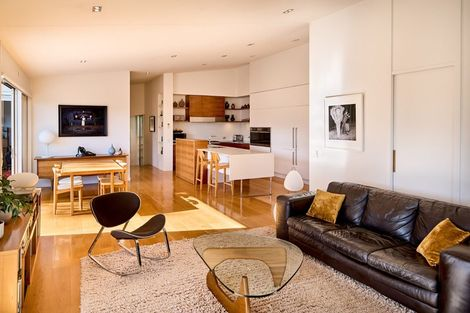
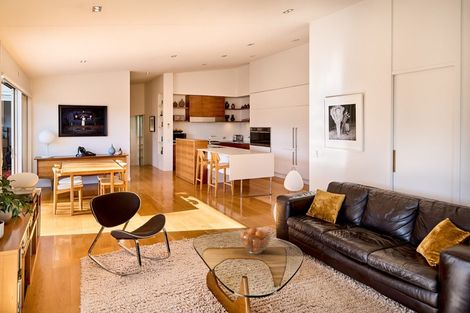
+ fruit basket (255, 240)
